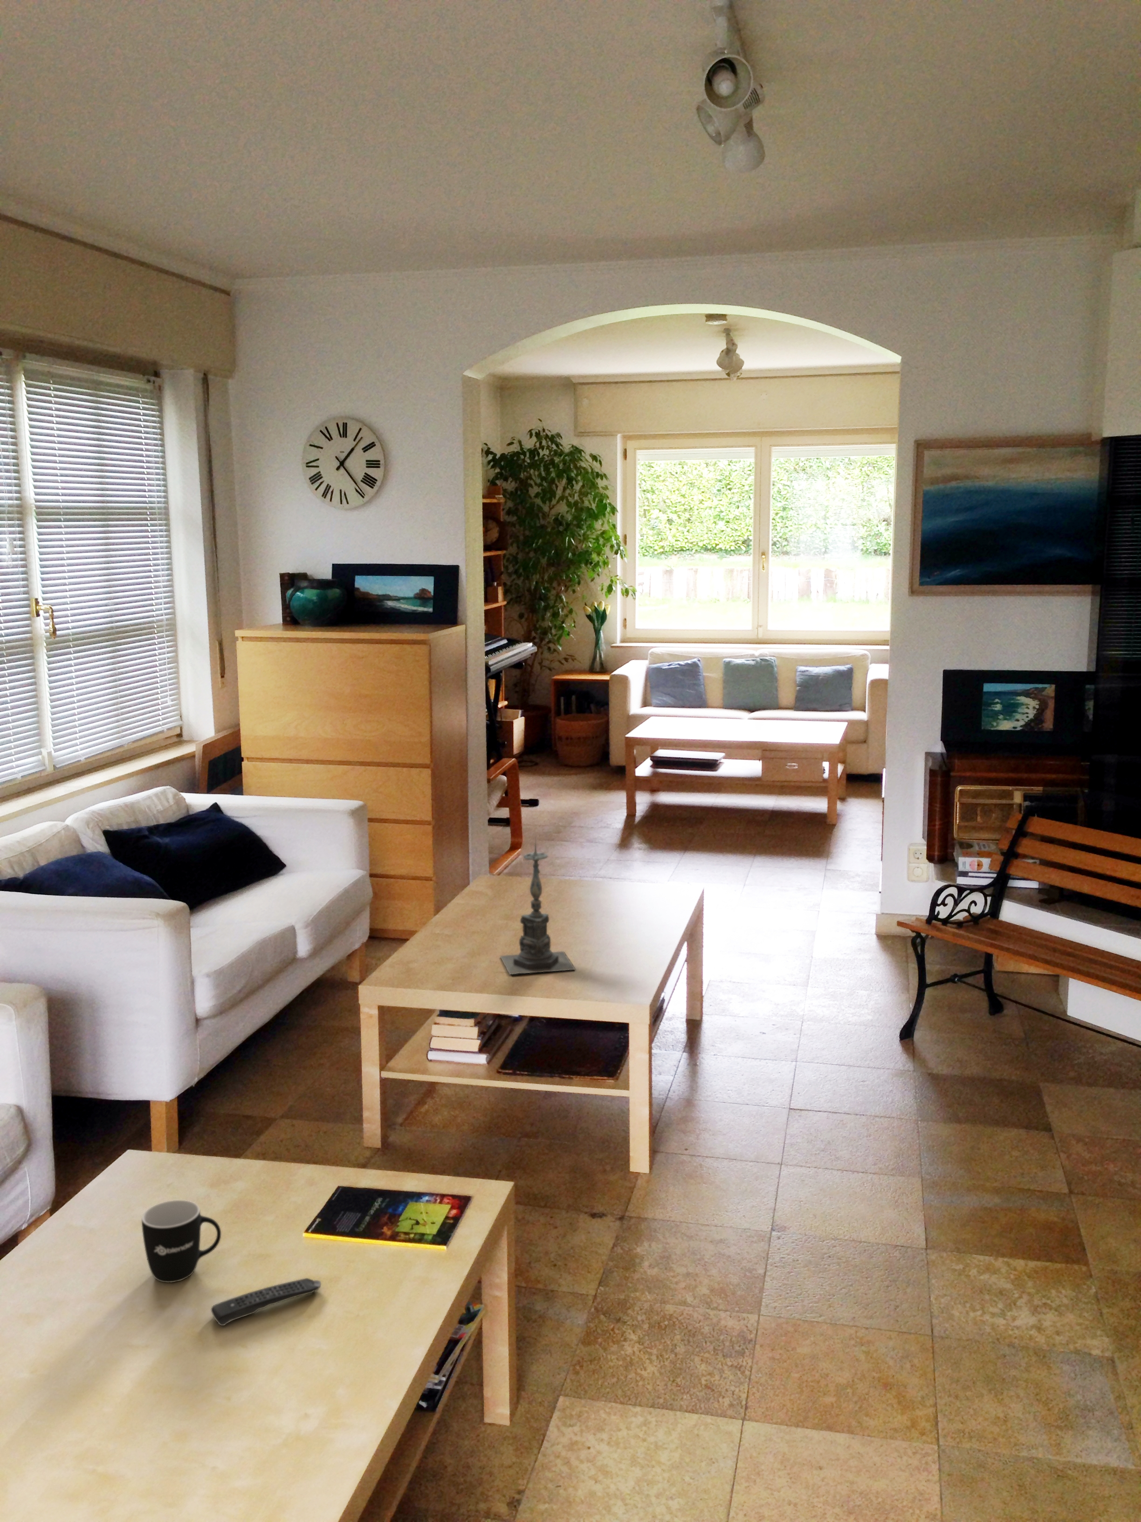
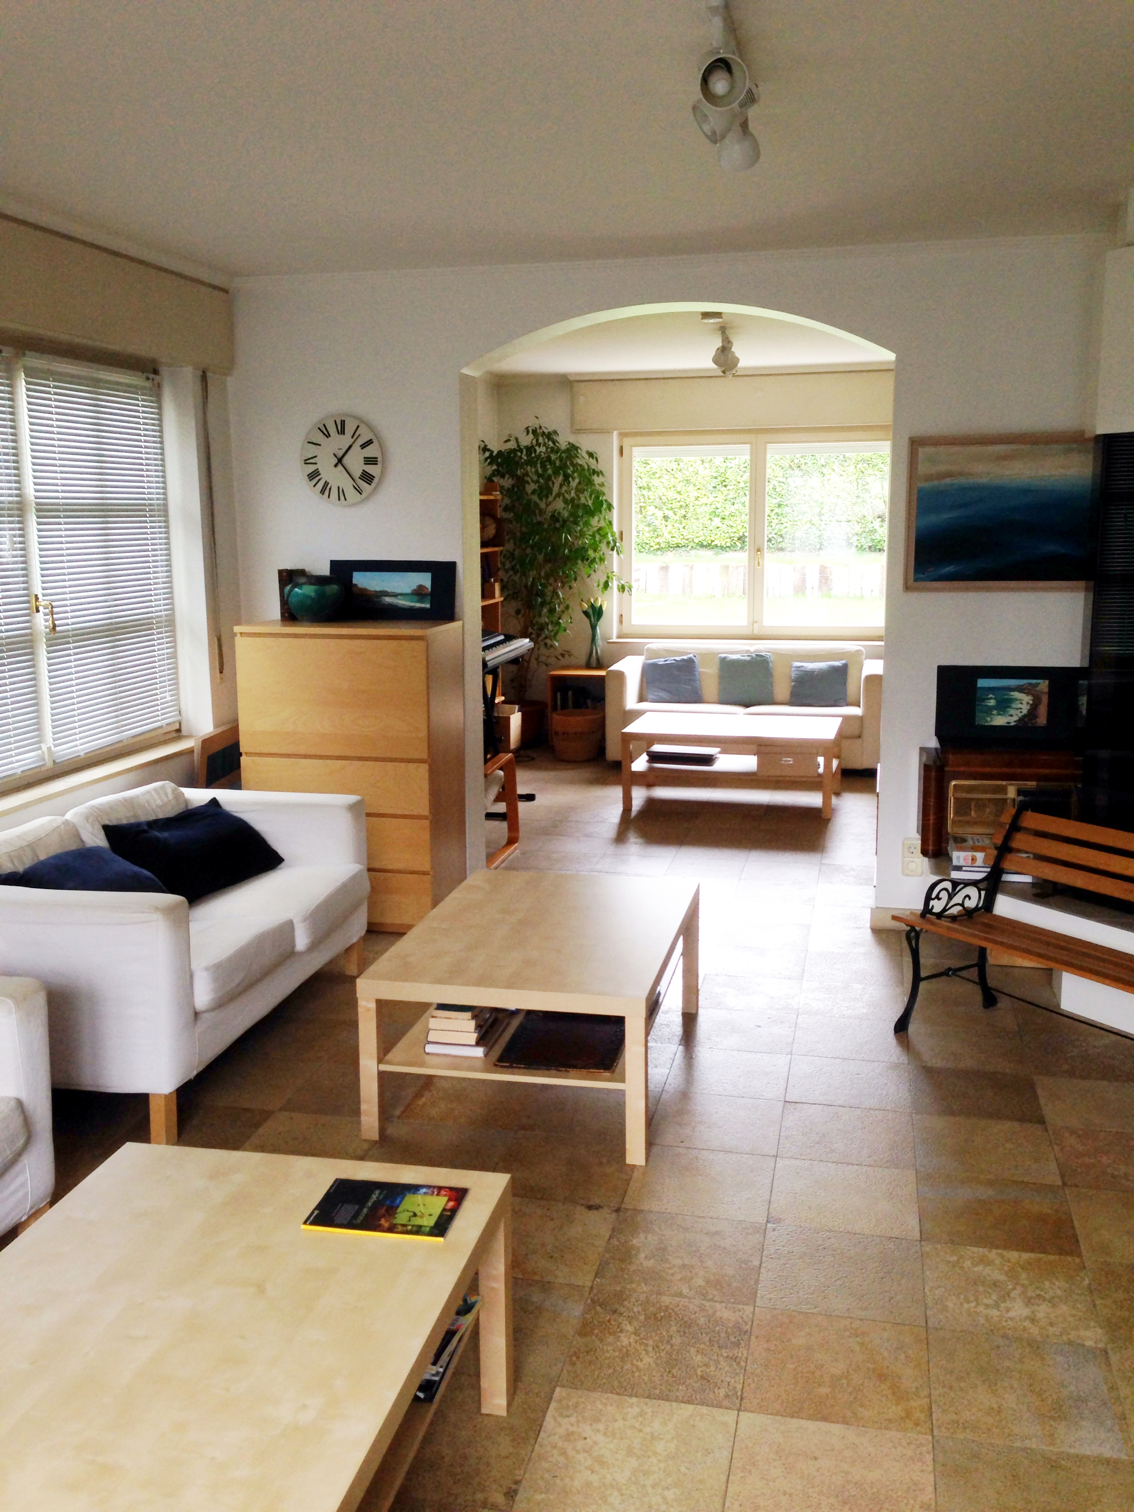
- candle holder (536, 900)
- mug (182, 1240)
- remote control (268, 1298)
